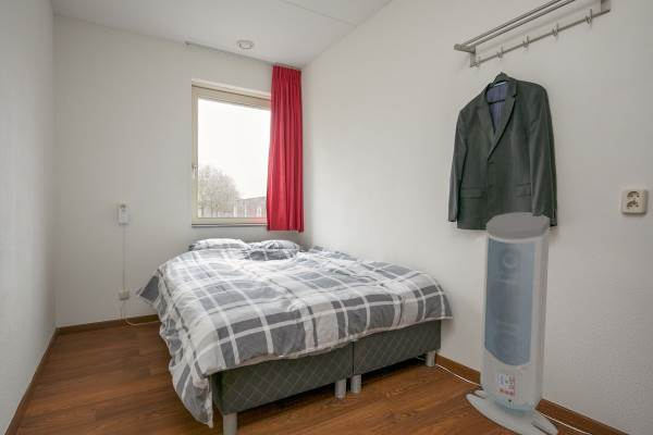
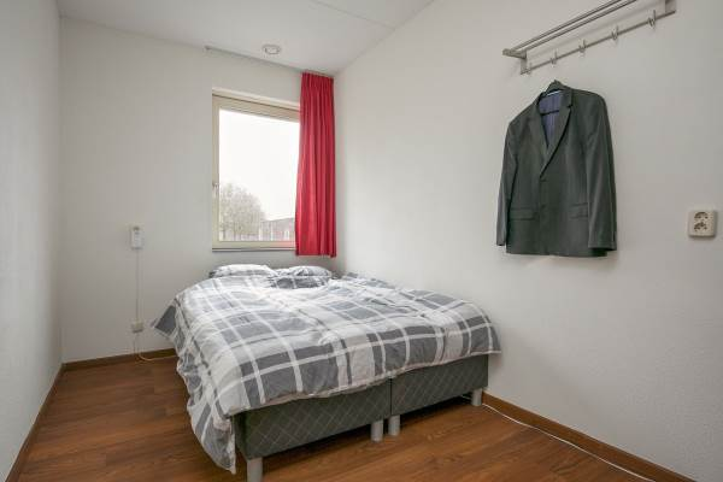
- air purifier (513, 313)
